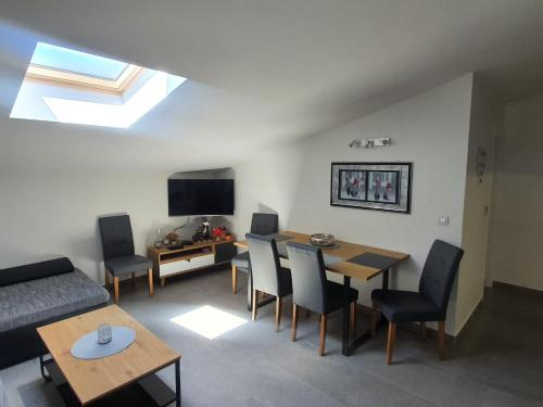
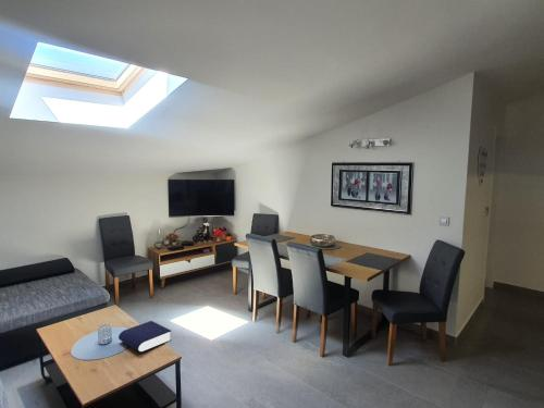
+ book (145, 336)
